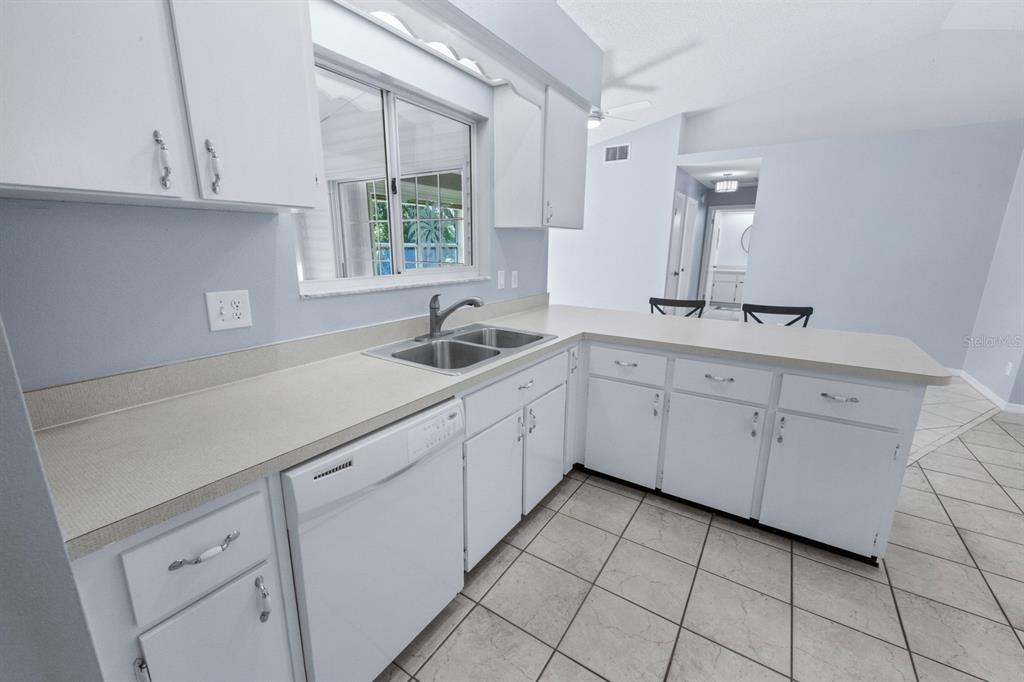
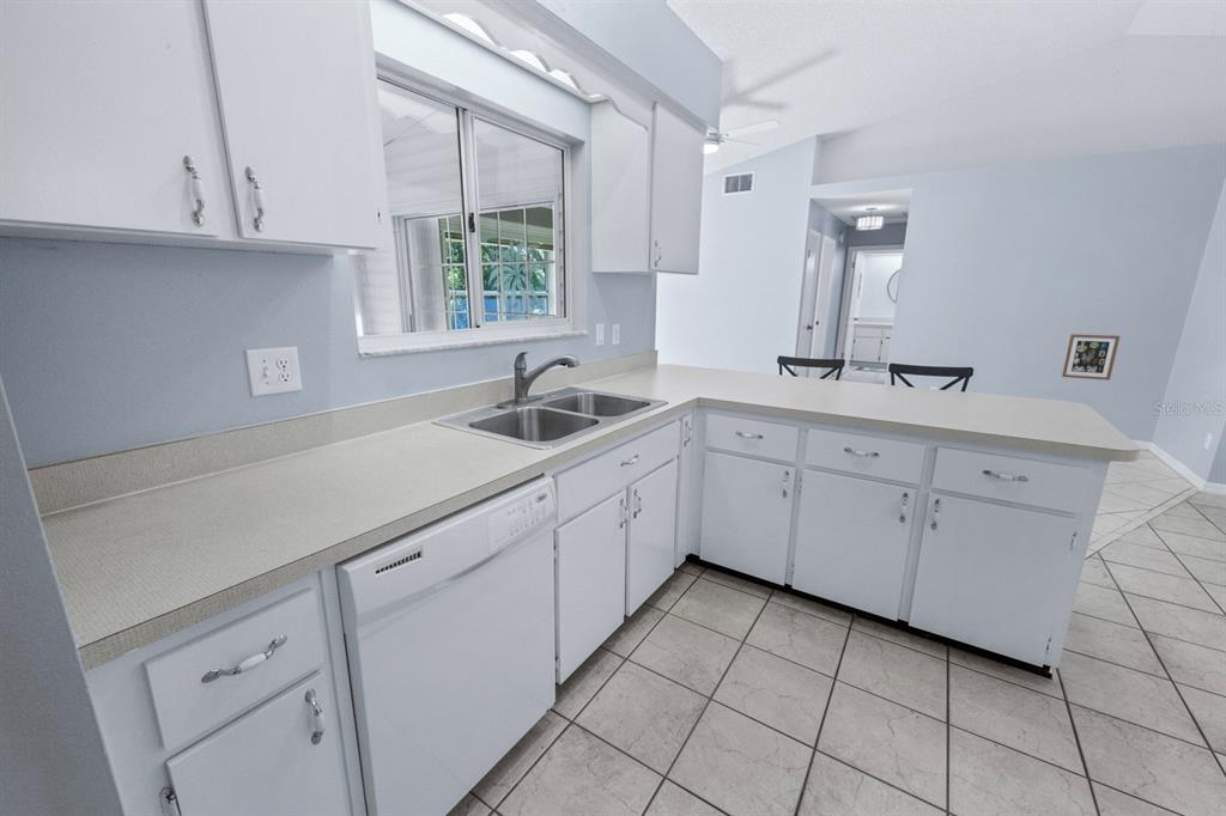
+ wall art (1090, 357)
